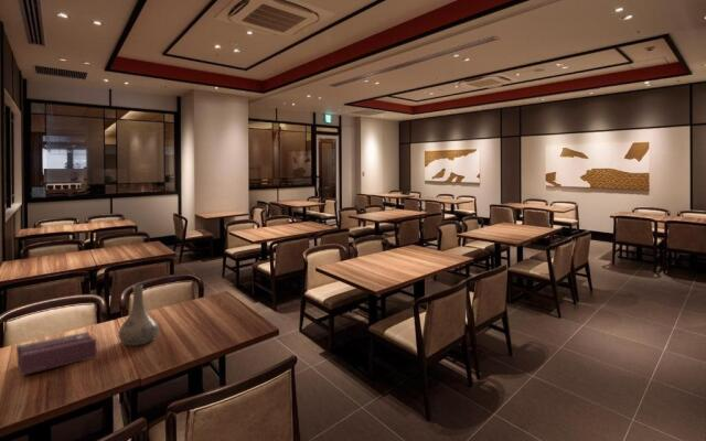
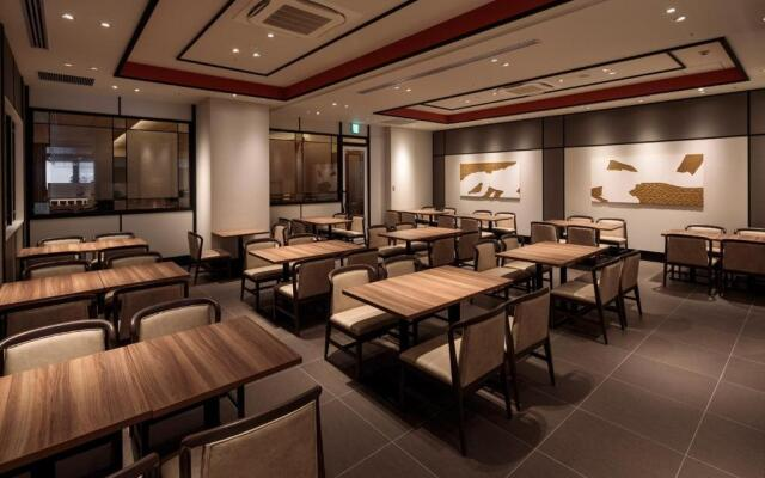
- vase (138, 313)
- tissue box (57, 351)
